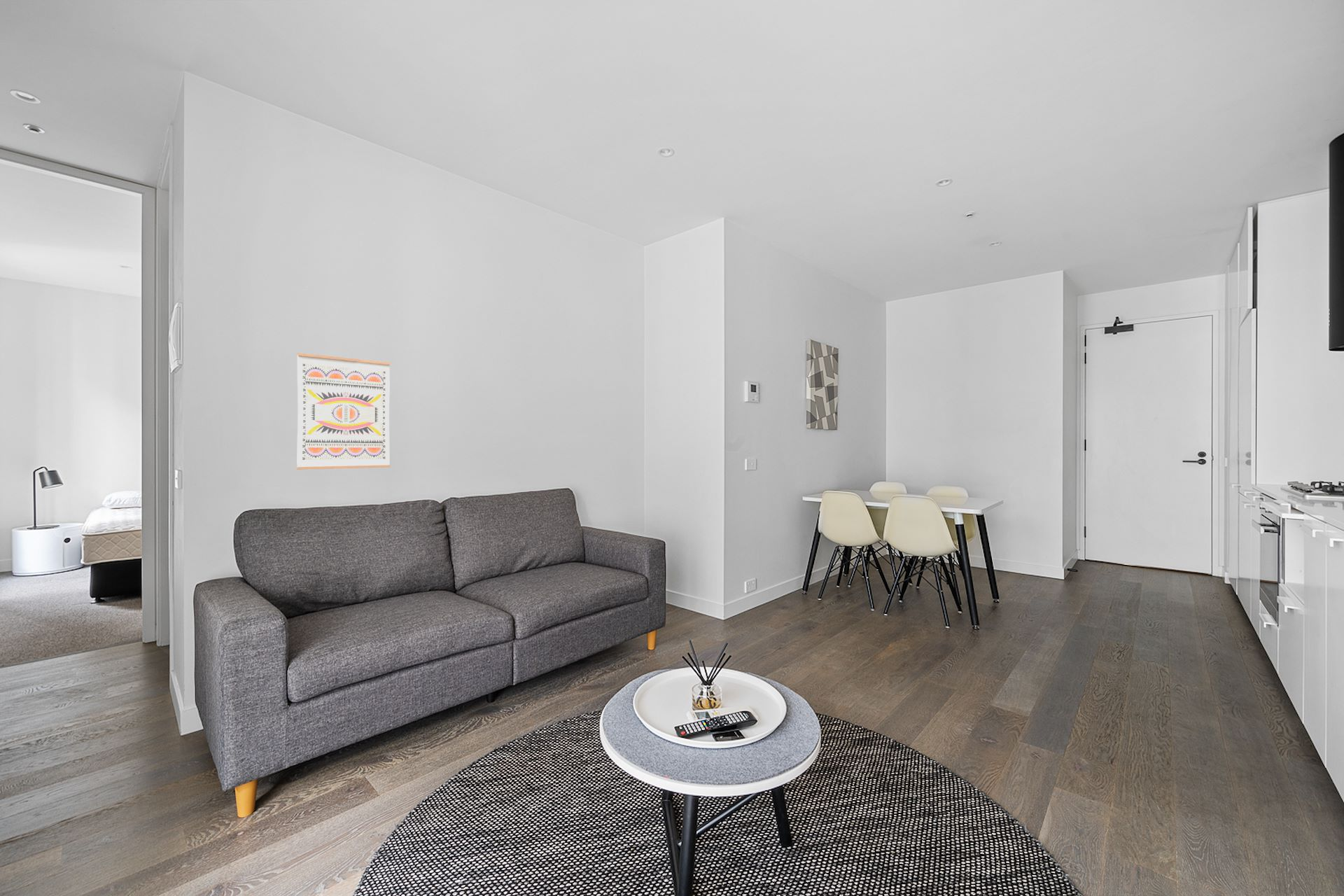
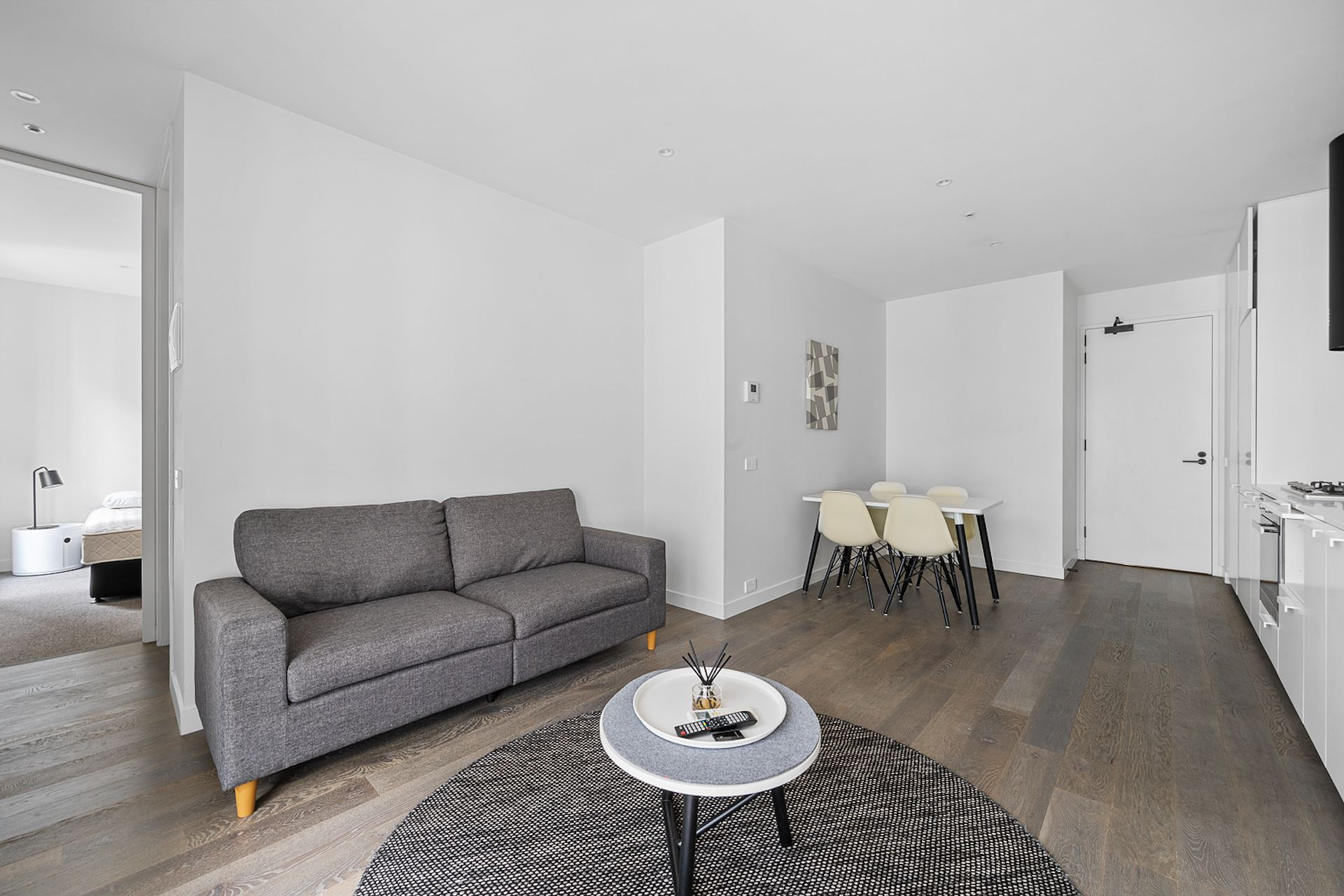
- wall art (346, 413)
